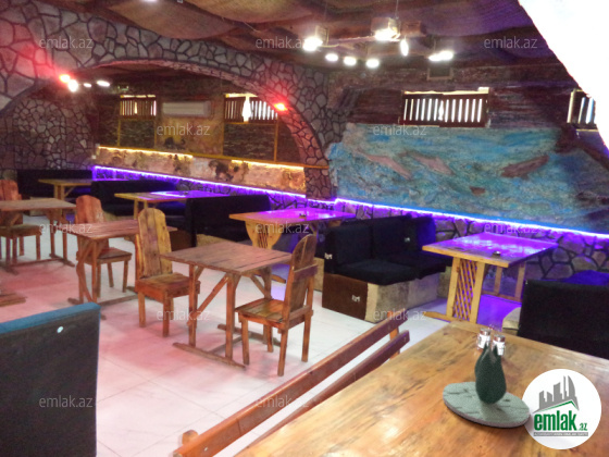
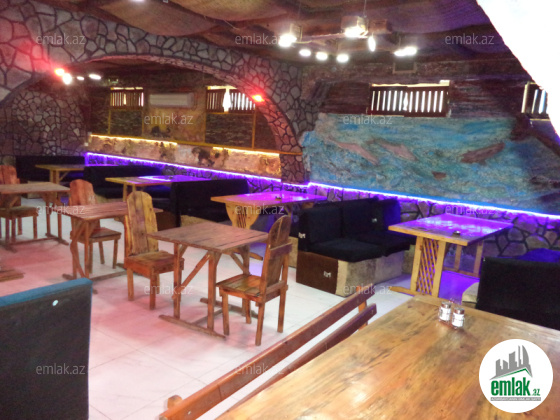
- succulent plant (488, 372)
